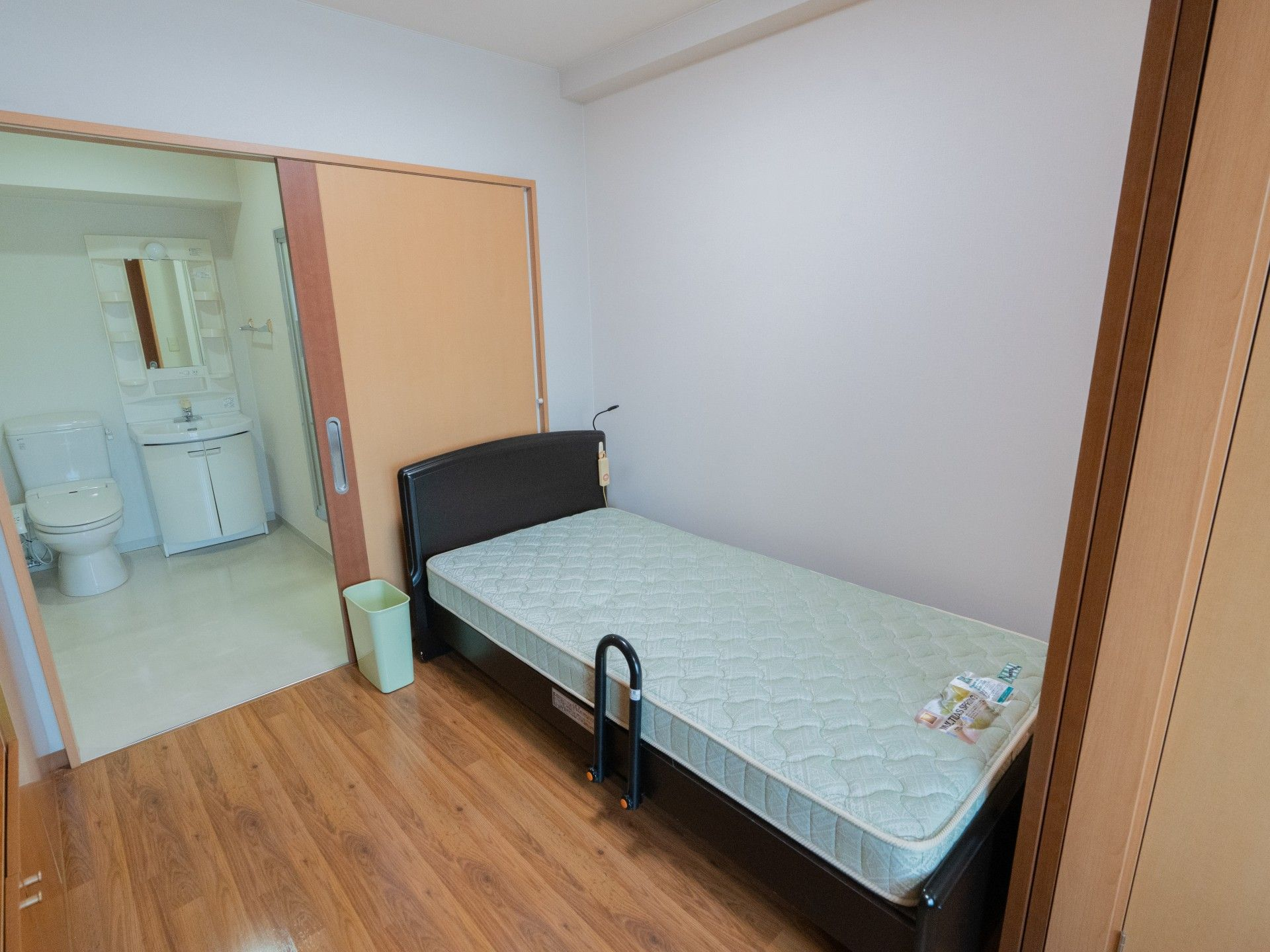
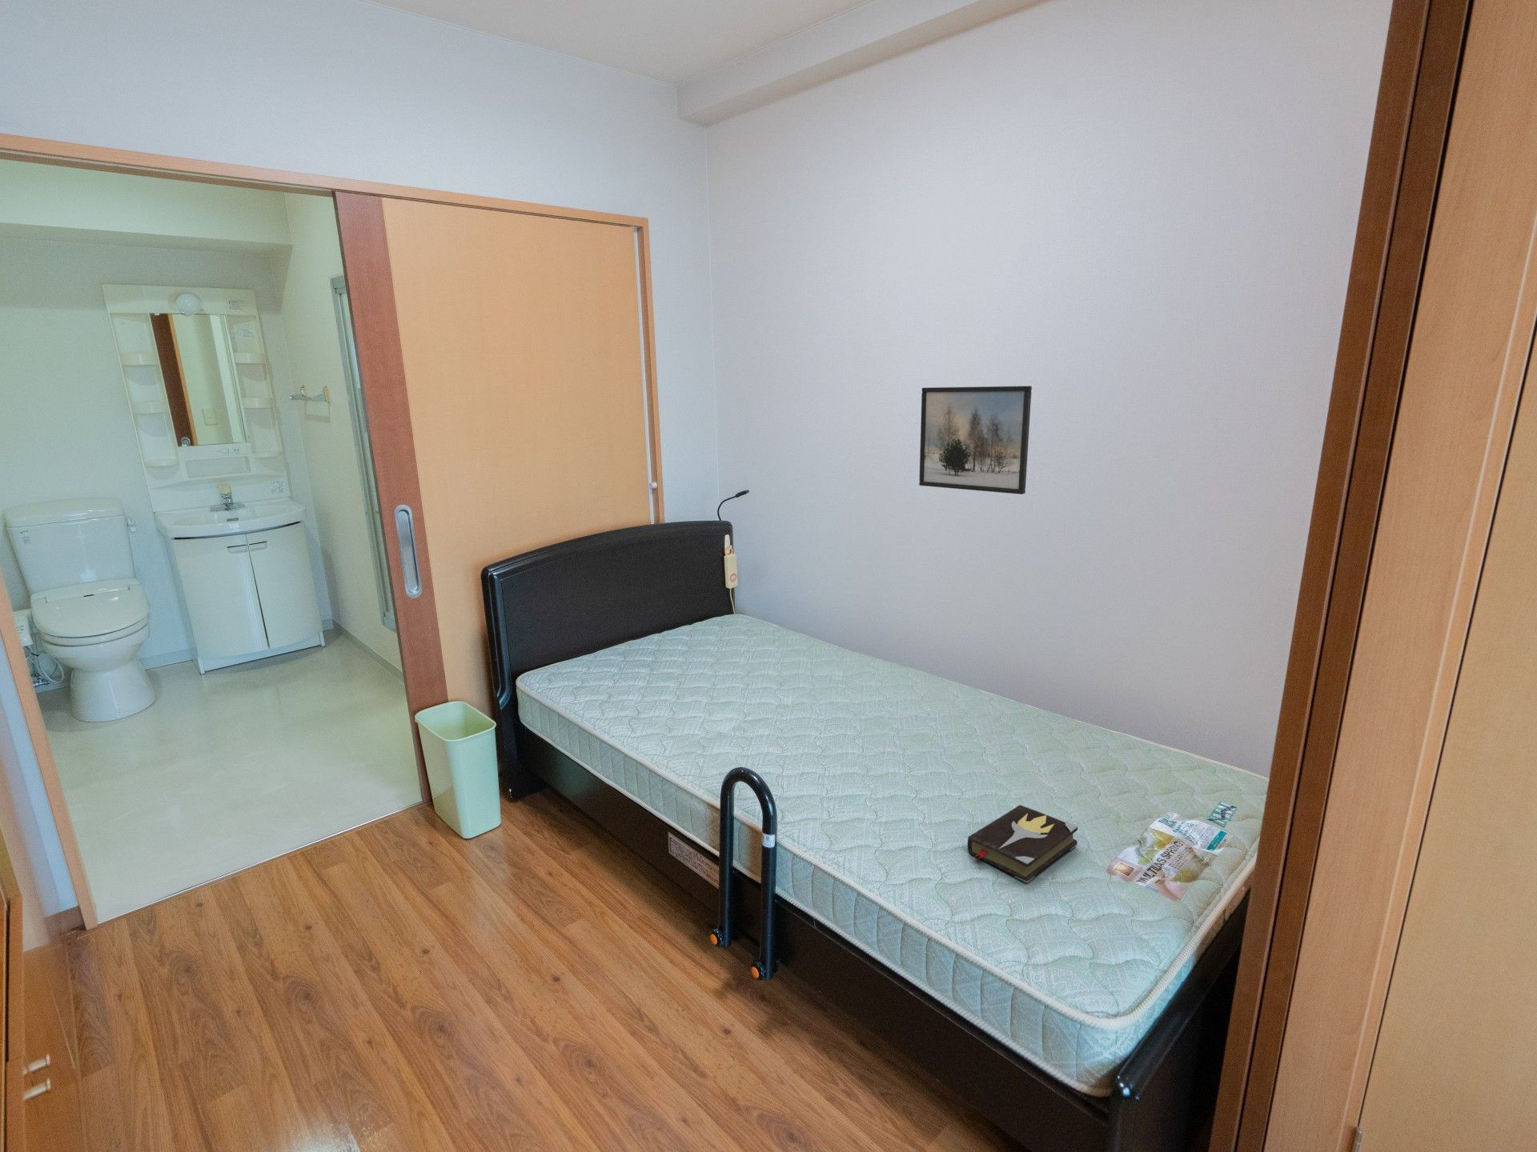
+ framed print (972, 438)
+ hardback book (1023, 839)
